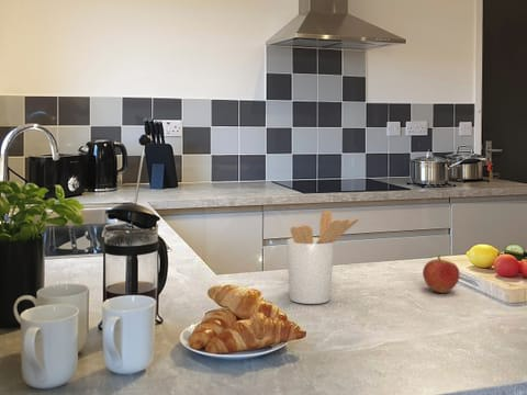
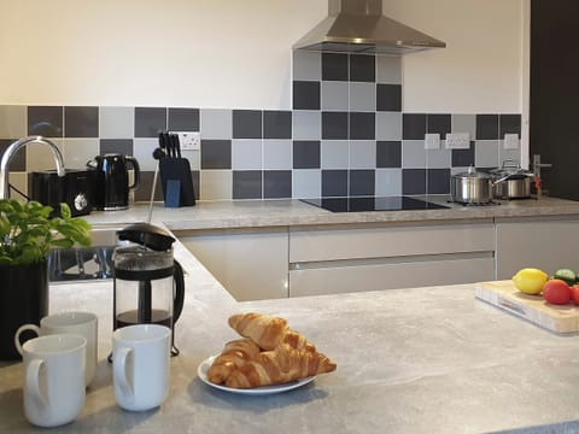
- utensil holder (319, 257)
- apple (440, 273)
